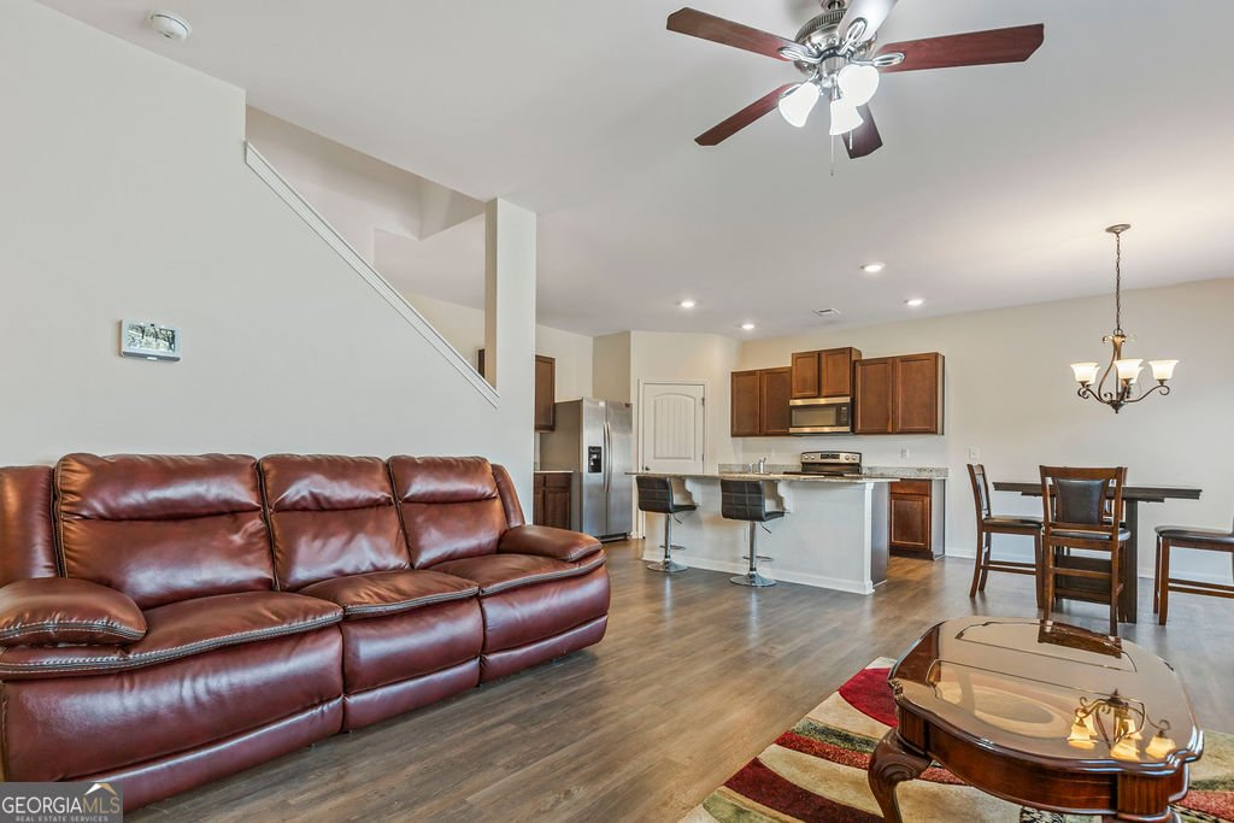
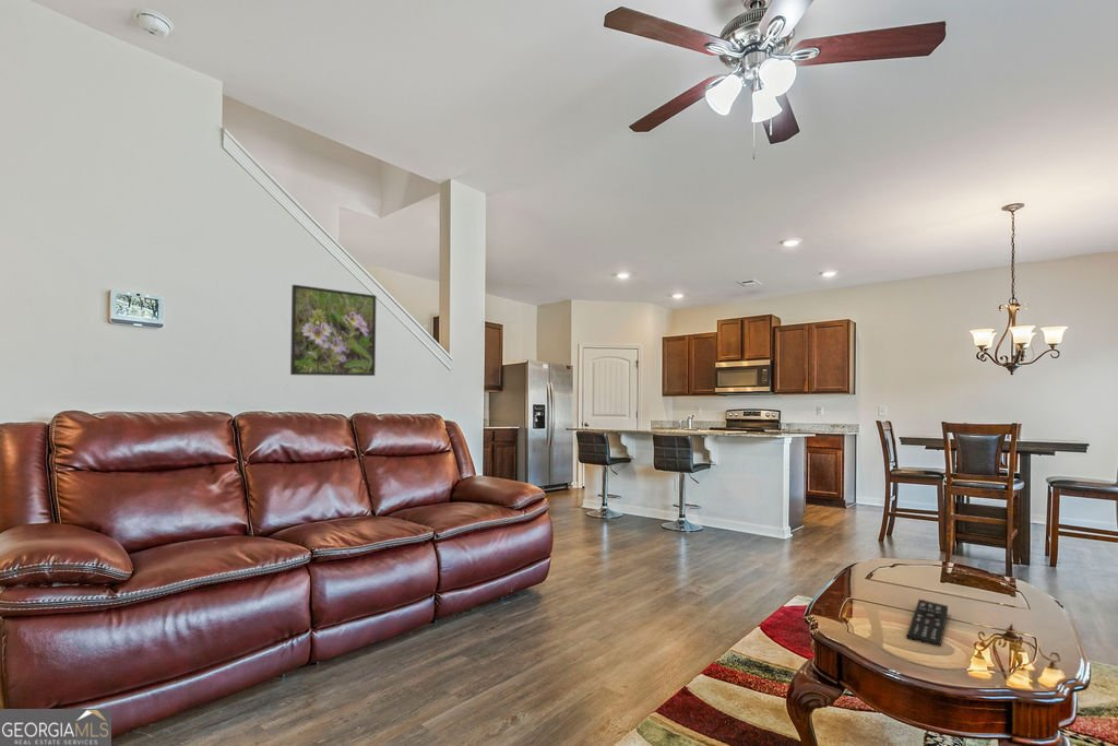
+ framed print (335, 332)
+ remote control (928, 620)
